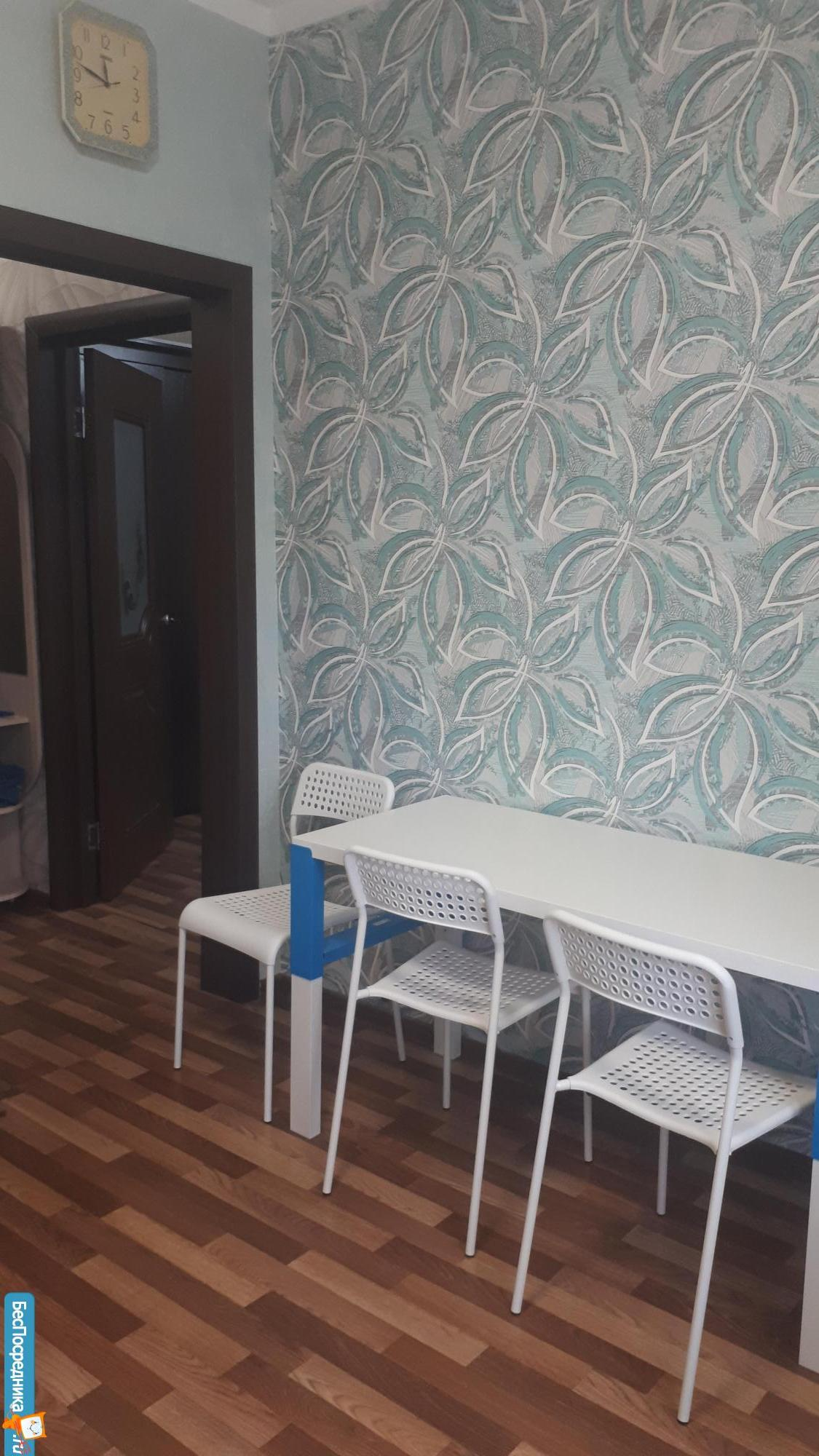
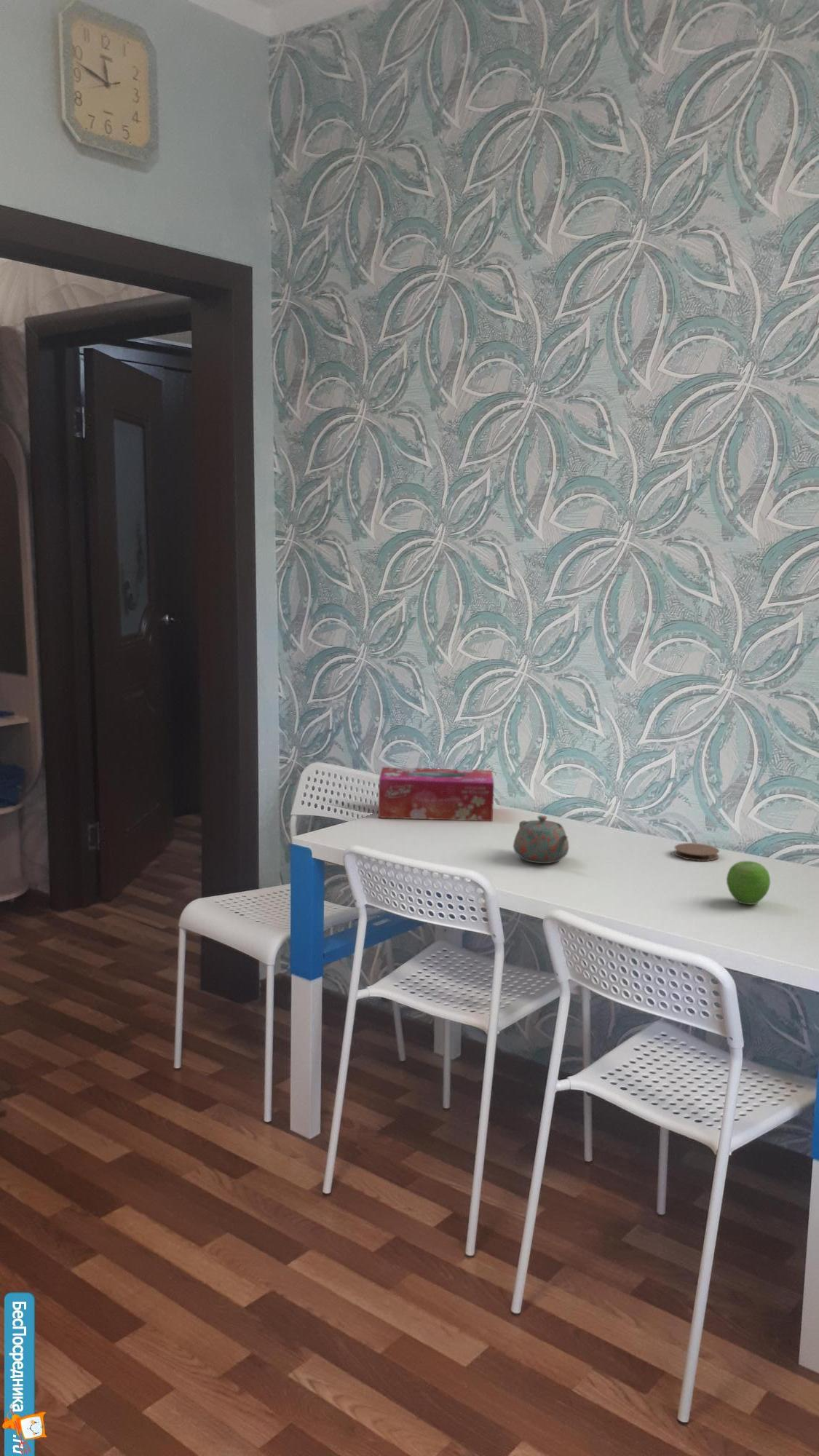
+ fruit (748, 882)
+ teapot (542, 838)
+ tissue box (436, 794)
+ coaster (696, 852)
